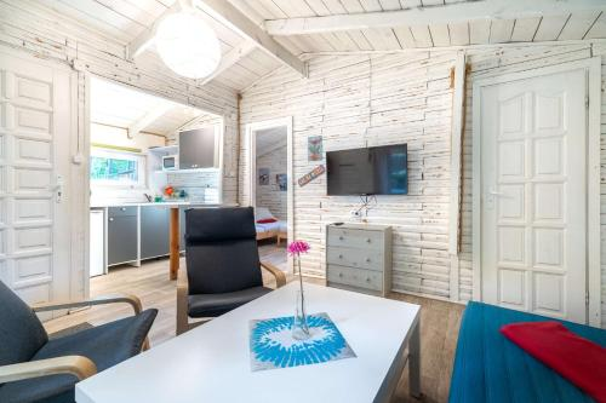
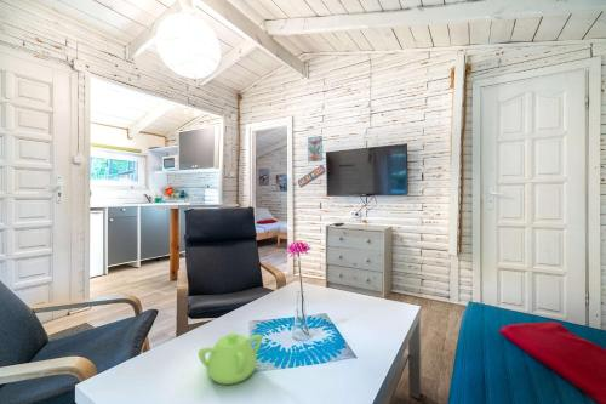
+ teapot (233, 354)
